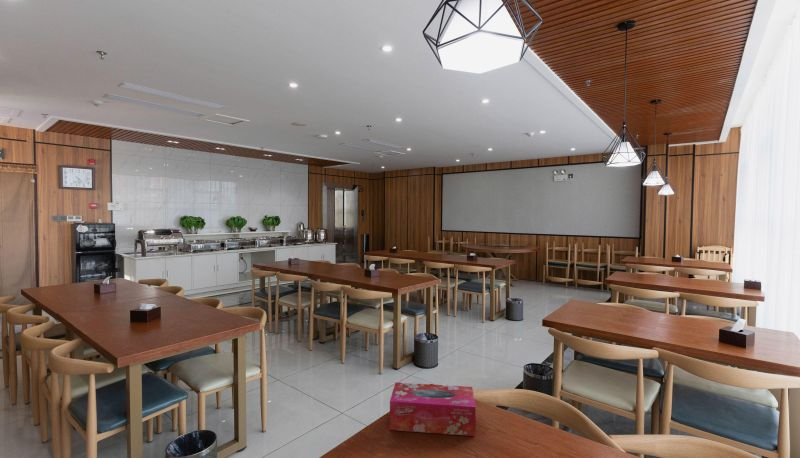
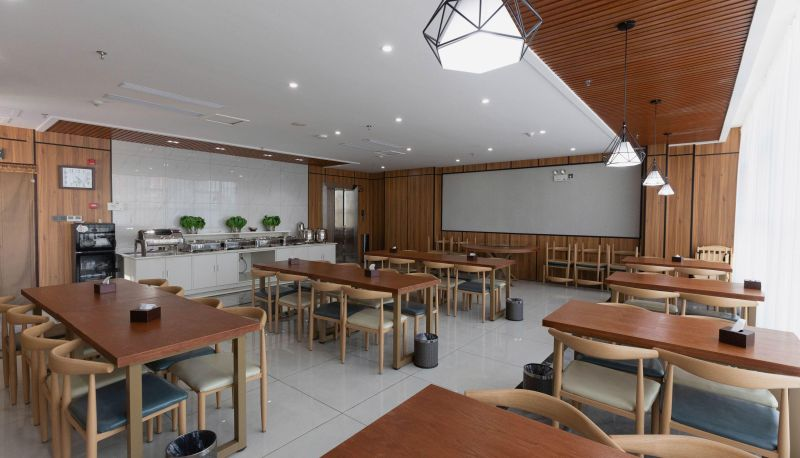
- tissue box (432, 407)
